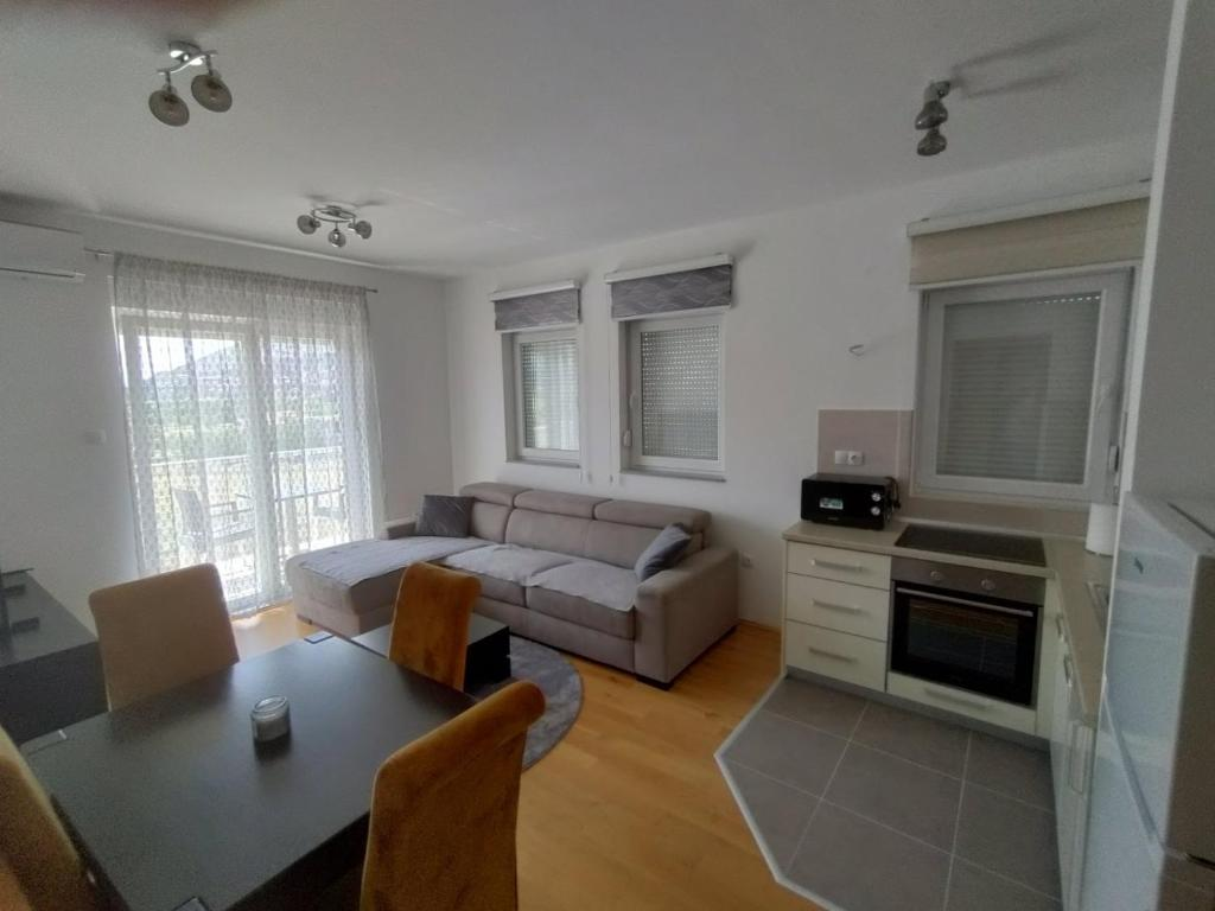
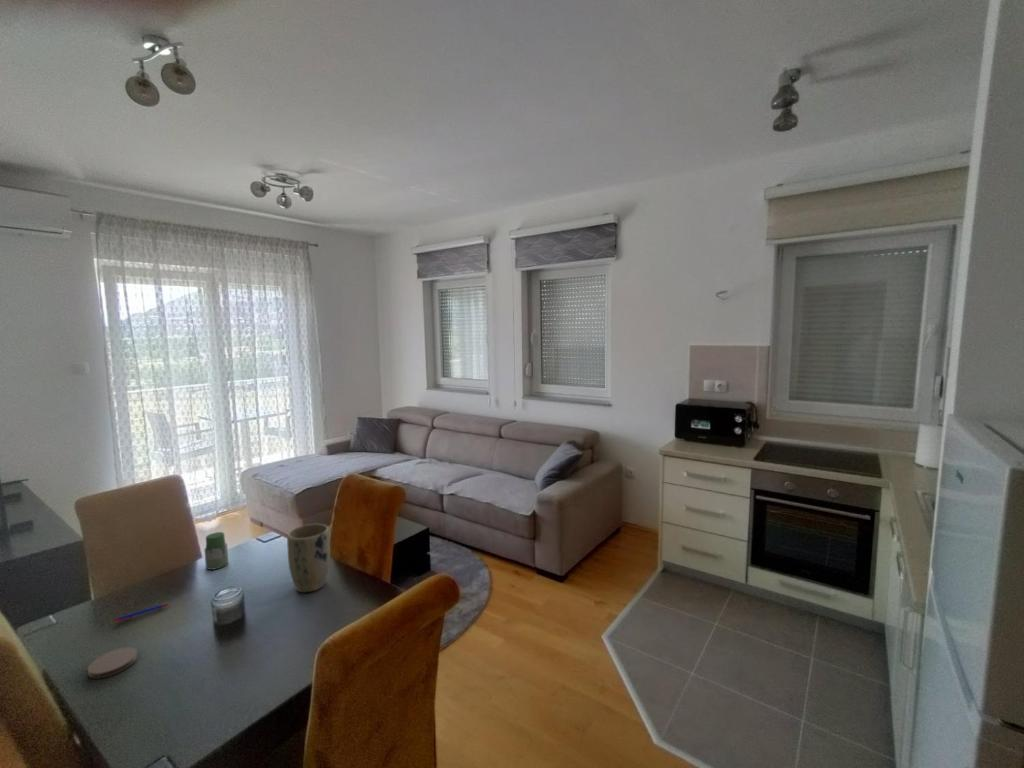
+ pen (142, 611)
+ jar (216, 550)
+ plant pot (309, 558)
+ coaster (113, 662)
